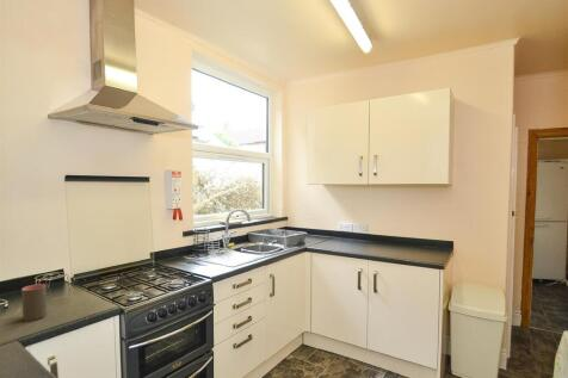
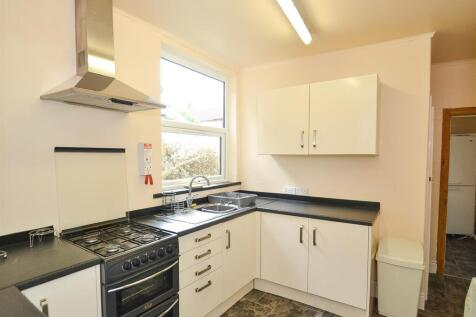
- cup (33, 302)
